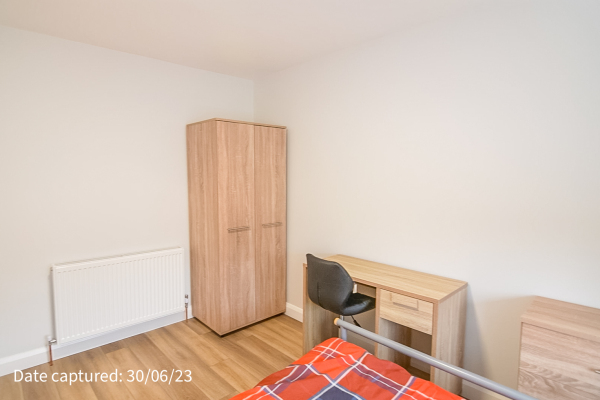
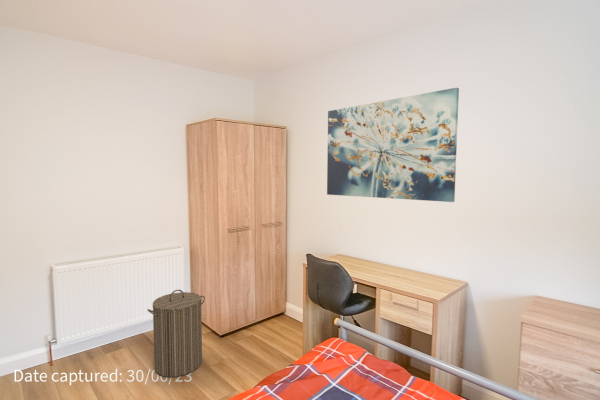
+ wall art (382, 150)
+ laundry hamper (178, 327)
